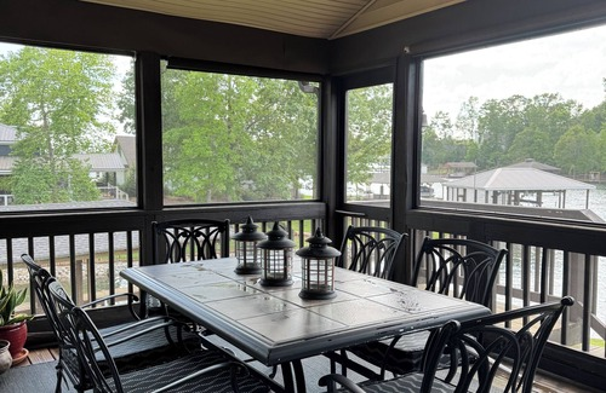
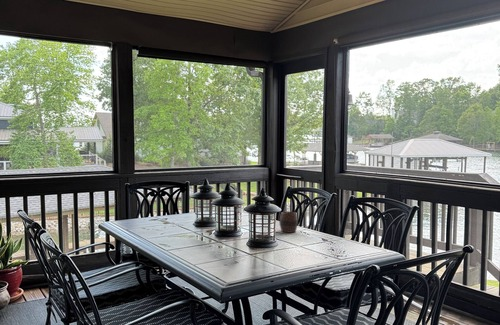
+ cup (288, 221)
